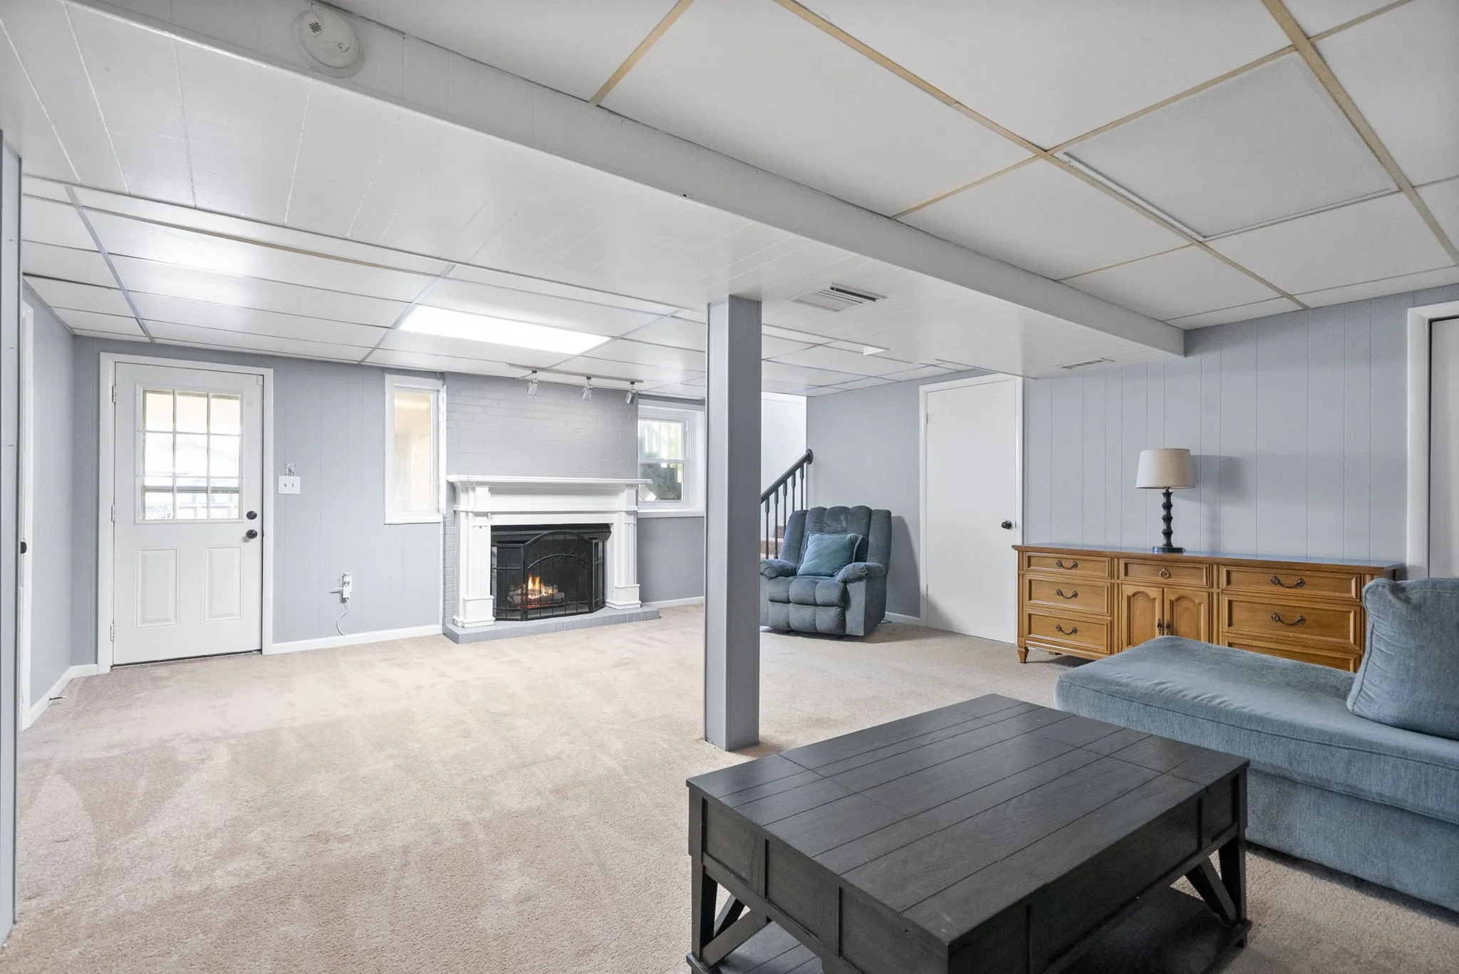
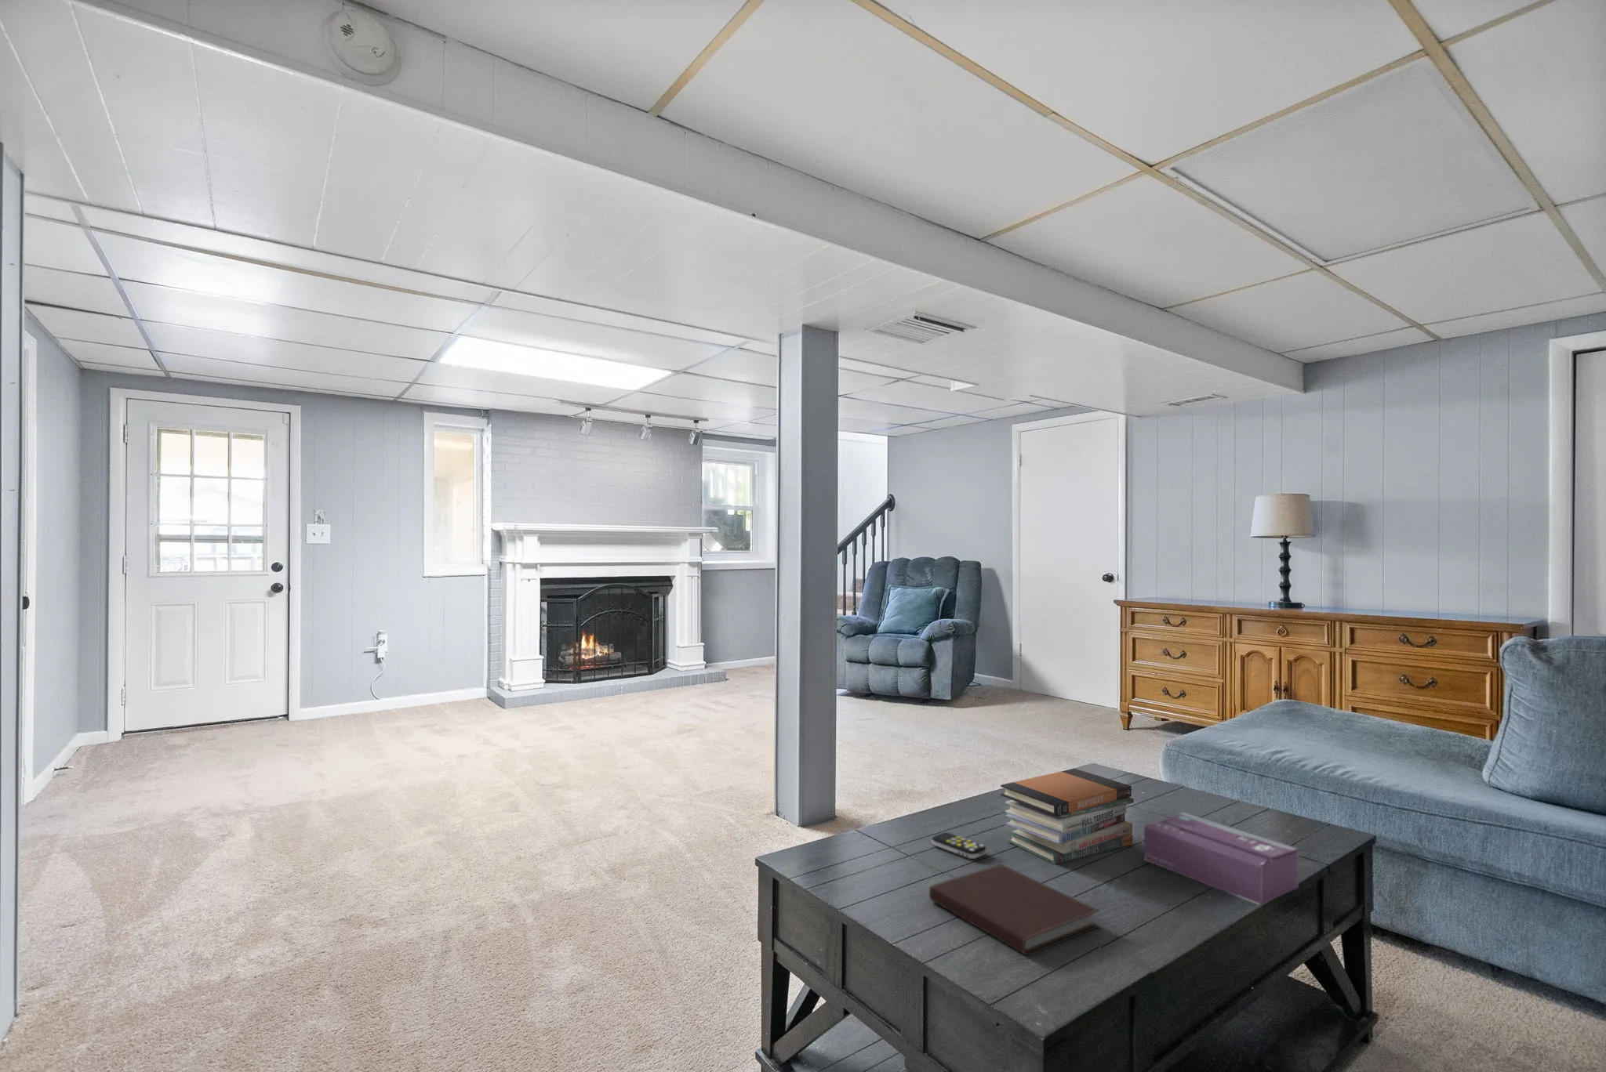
+ tissue box (1218, 854)
+ remote control (959, 845)
+ book stack (1066, 815)
+ notebook (1011, 904)
